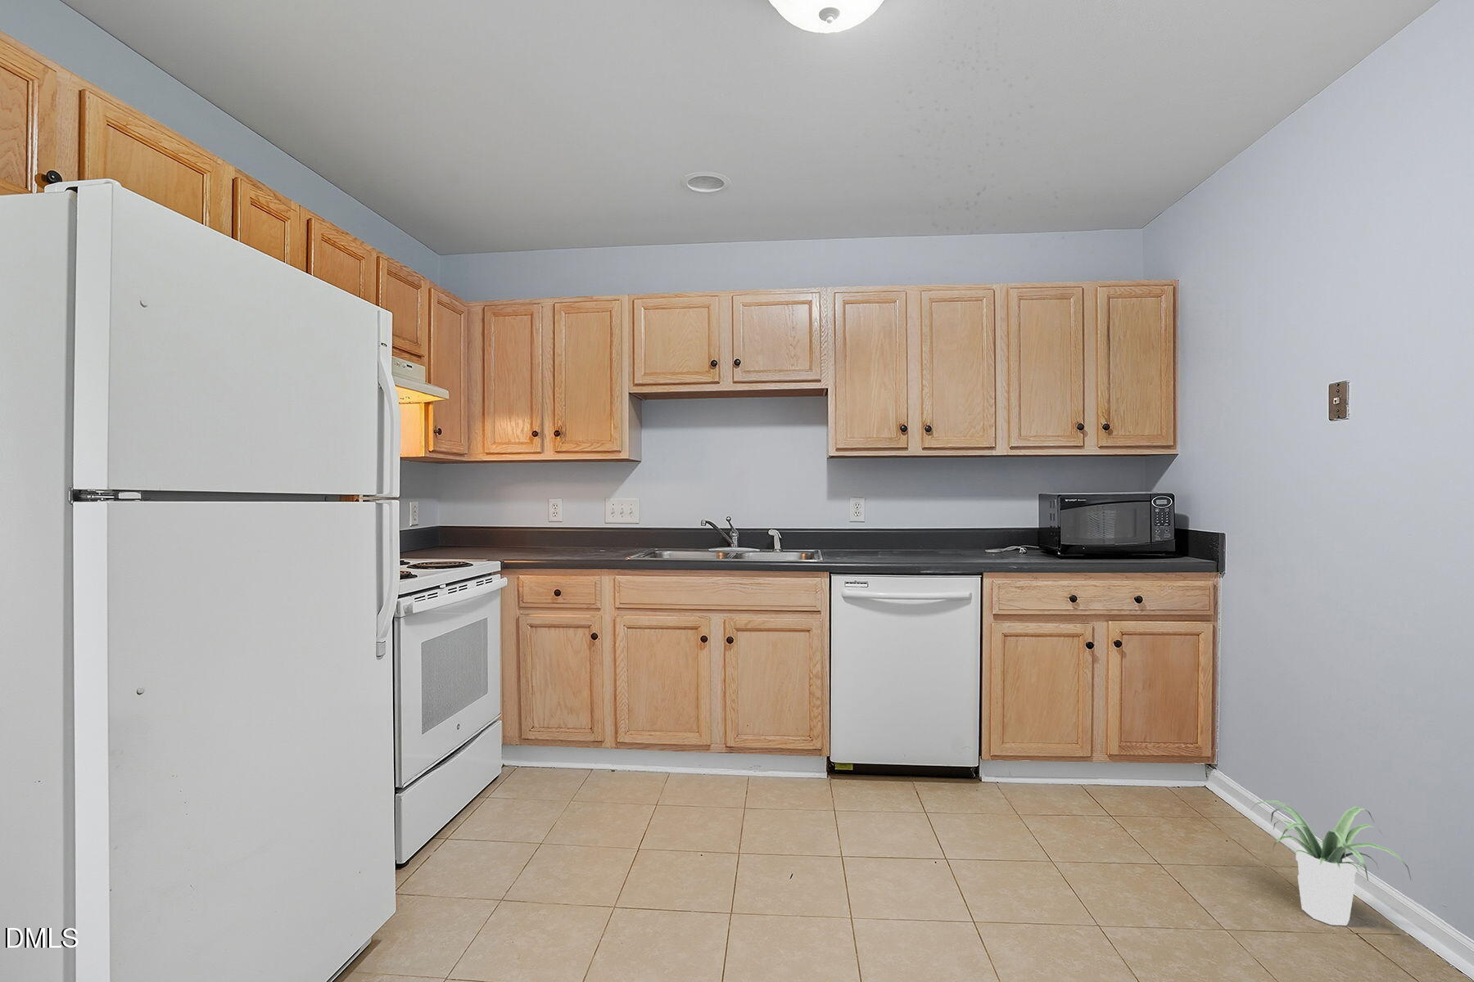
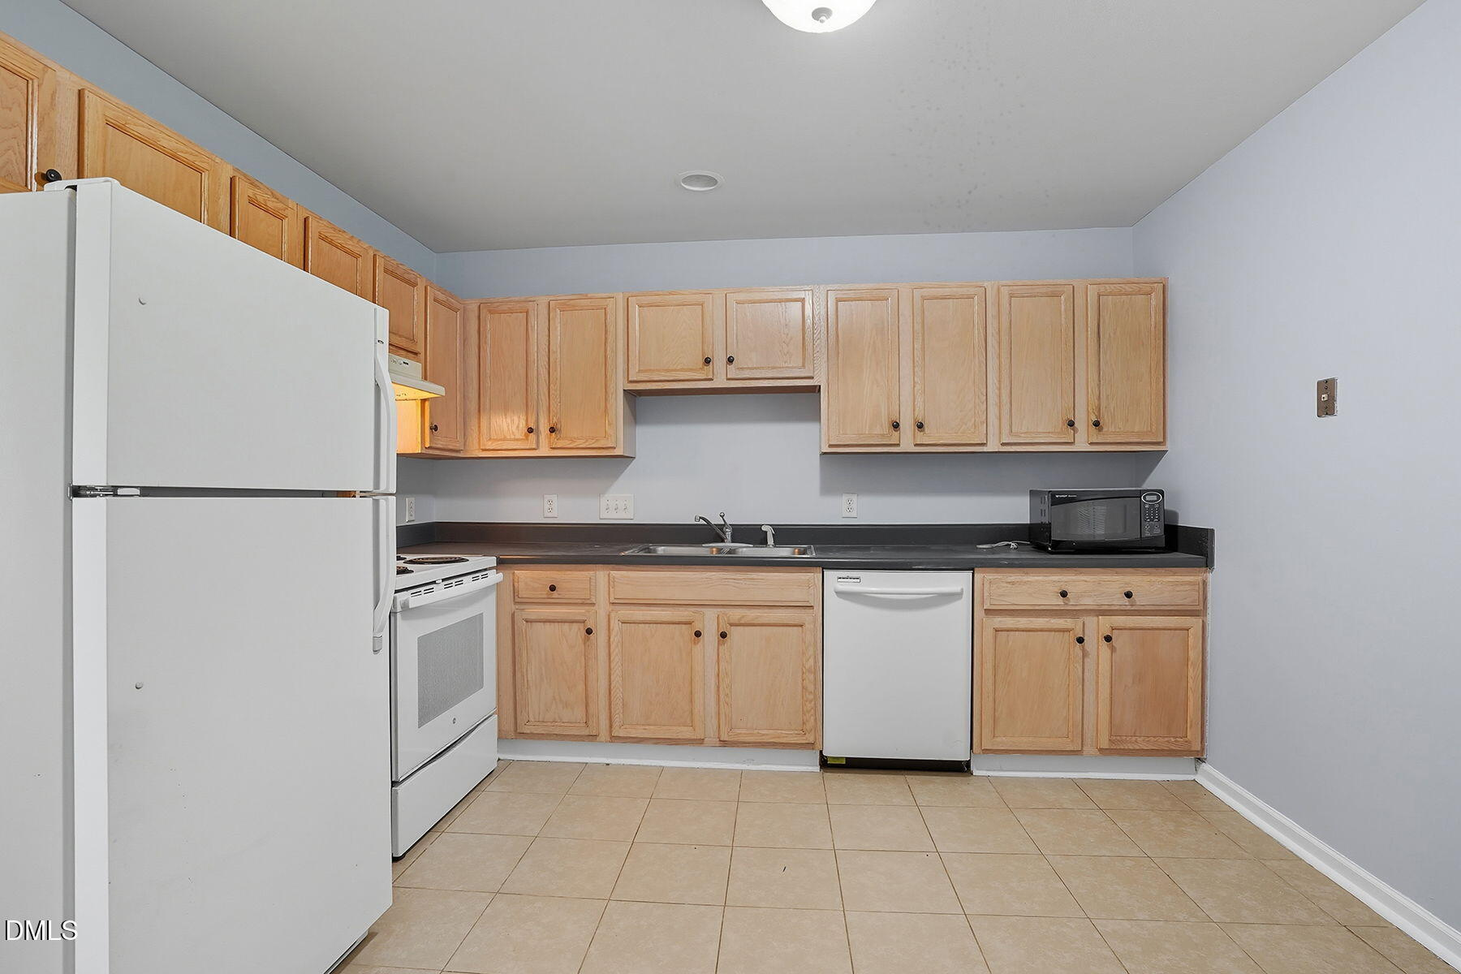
- potted plant (1327, 863)
